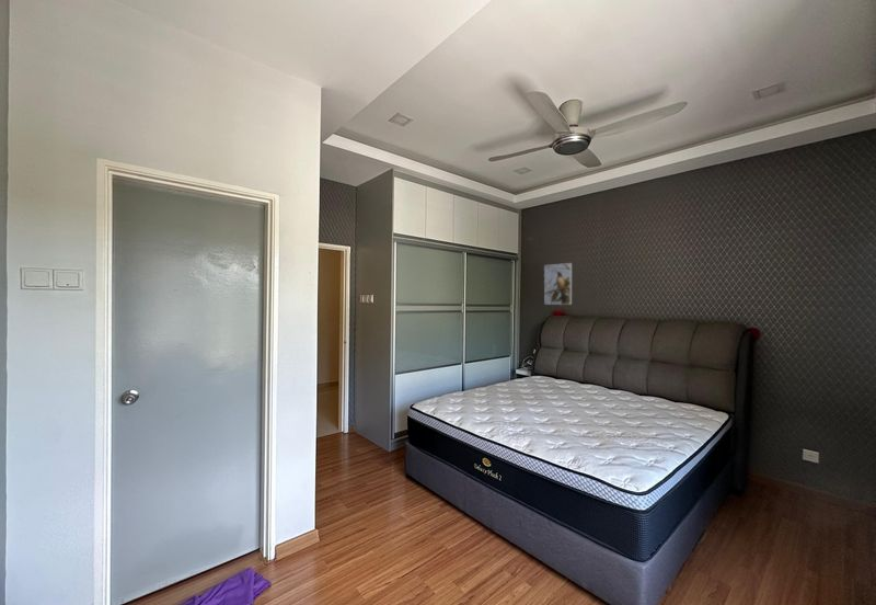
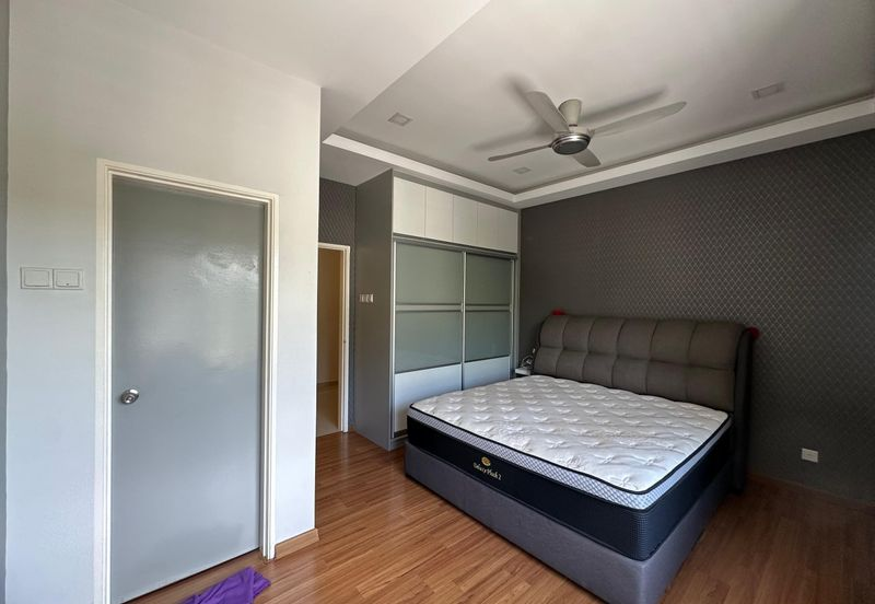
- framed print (557, 284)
